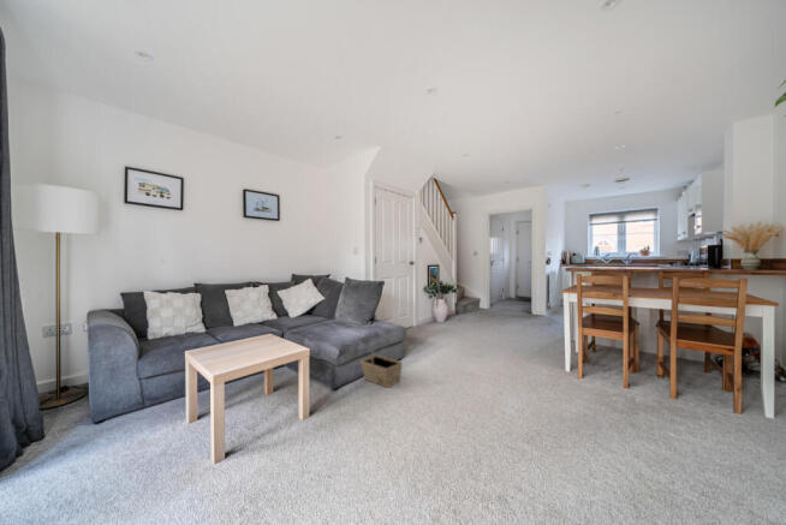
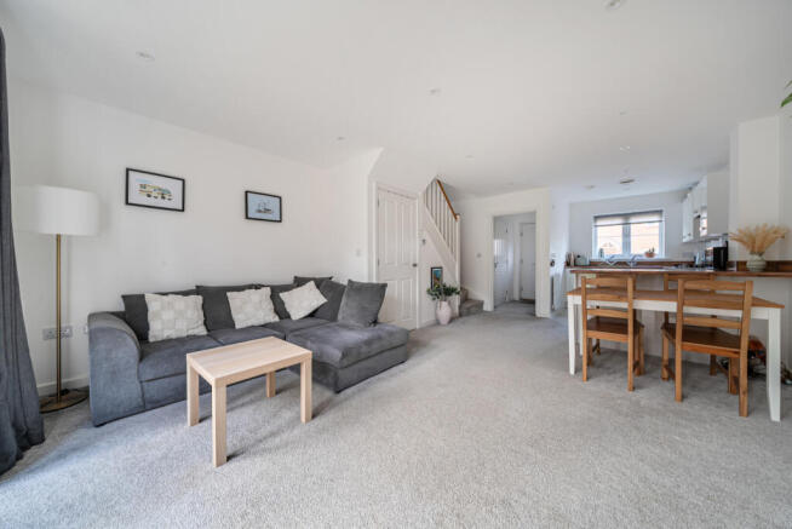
- basket (381, 363)
